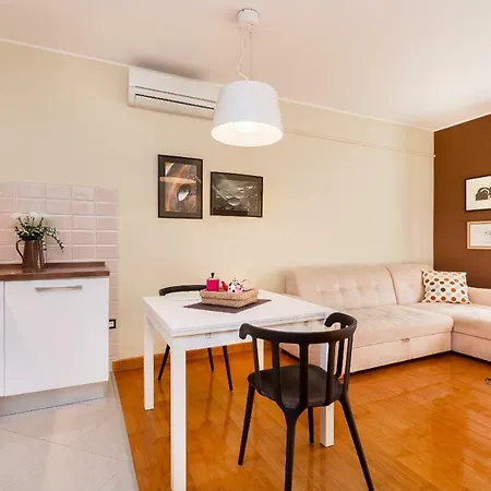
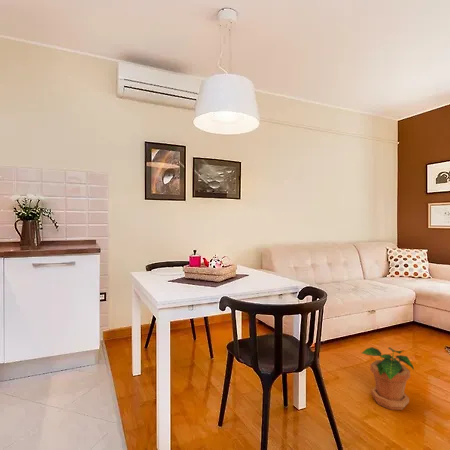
+ potted plant (386, 377)
